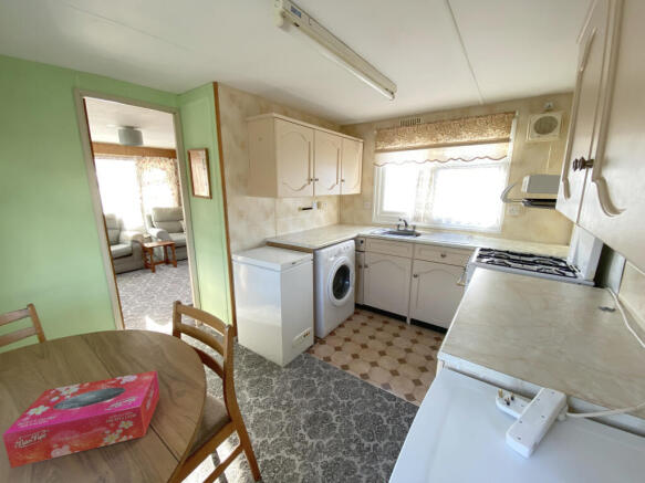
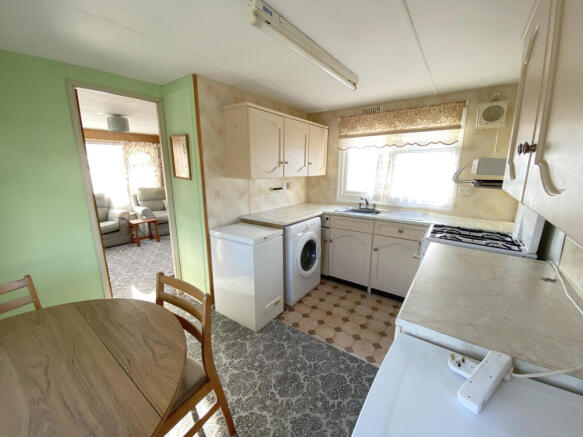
- tissue box (93, 412)
